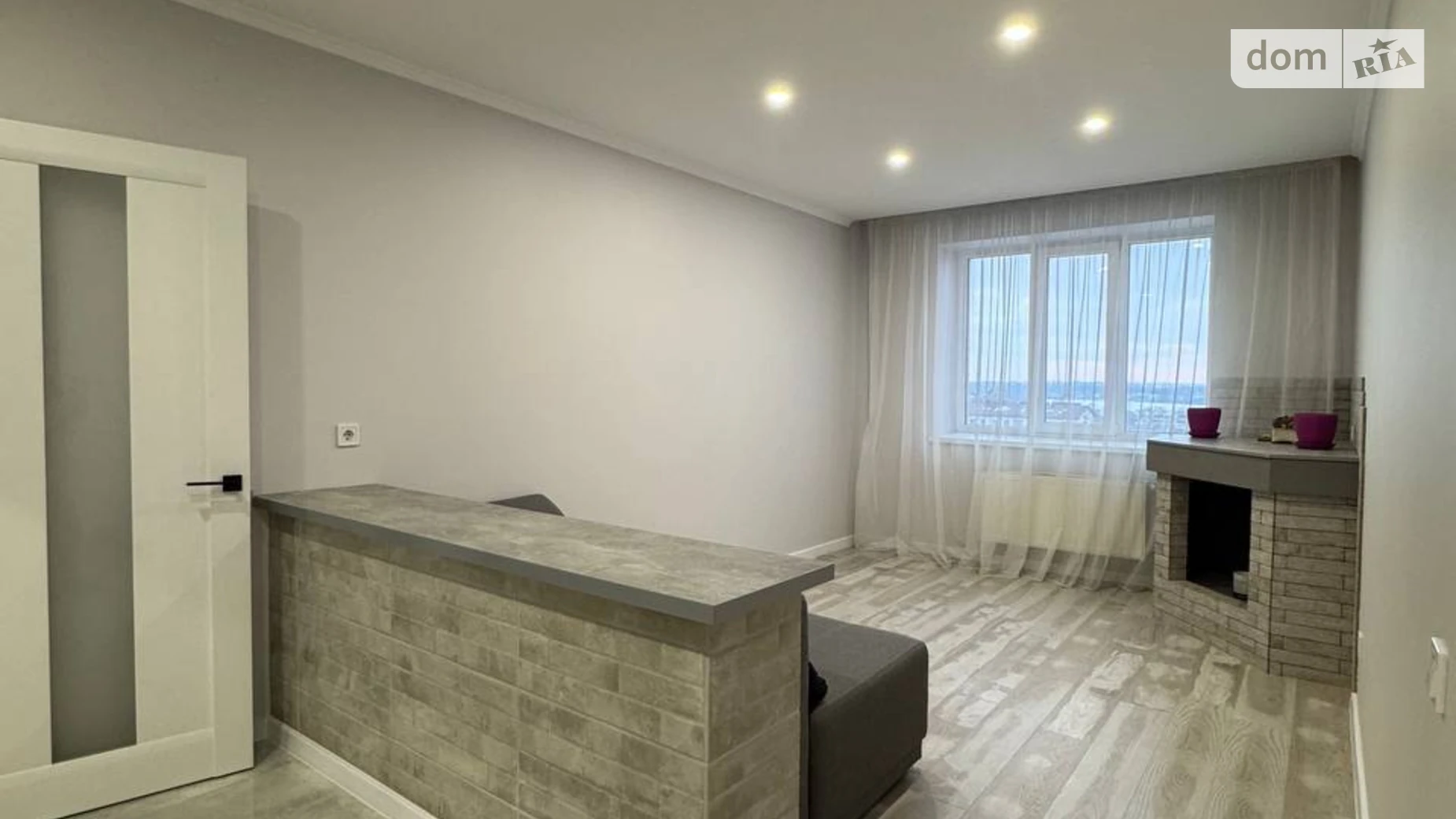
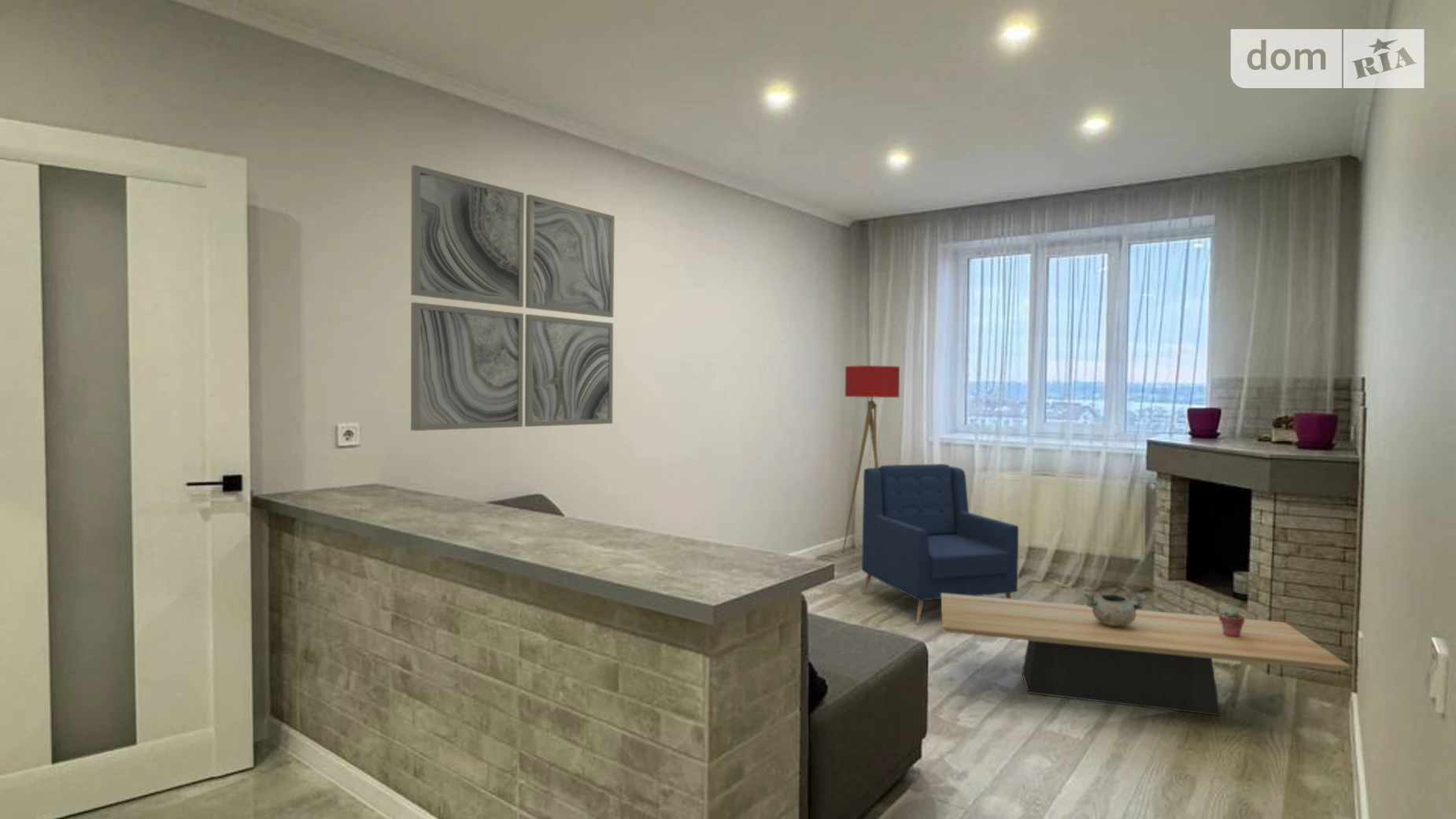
+ armchair (937, 536)
+ coffee table (1115, 658)
+ wall art (523, 313)
+ potted succulent (1232, 621)
+ floor lamp (870, 464)
+ decorative bowl (1114, 607)
